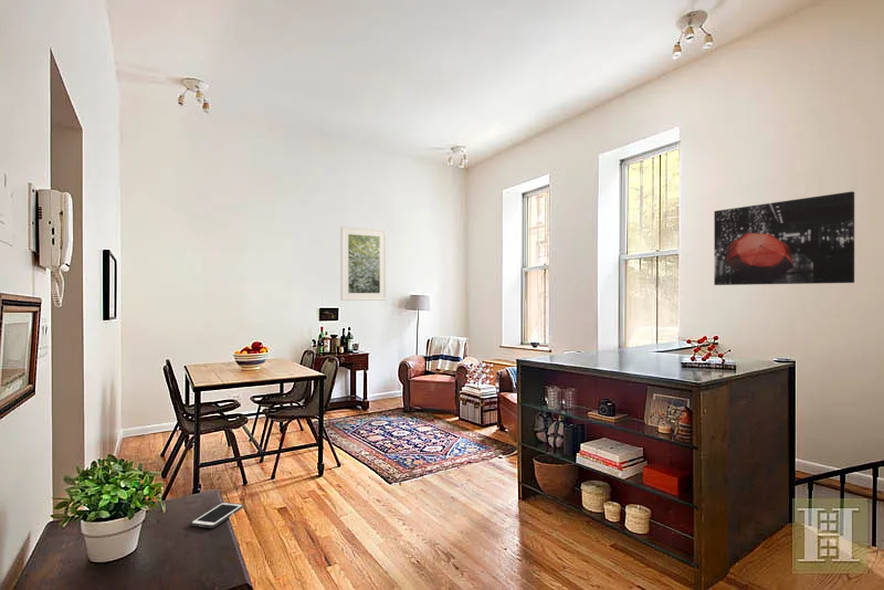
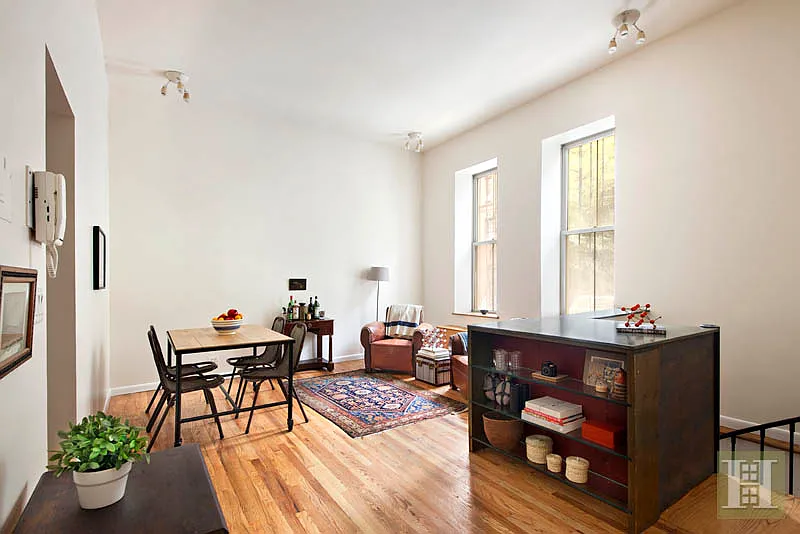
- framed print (364, 264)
- wall art (777, 243)
- cell phone (218, 514)
